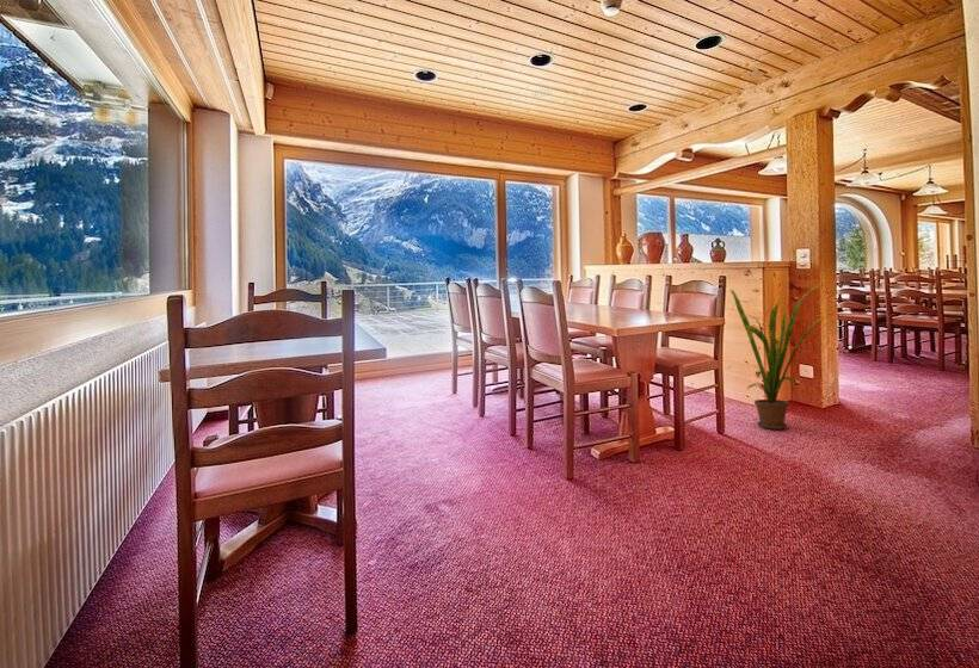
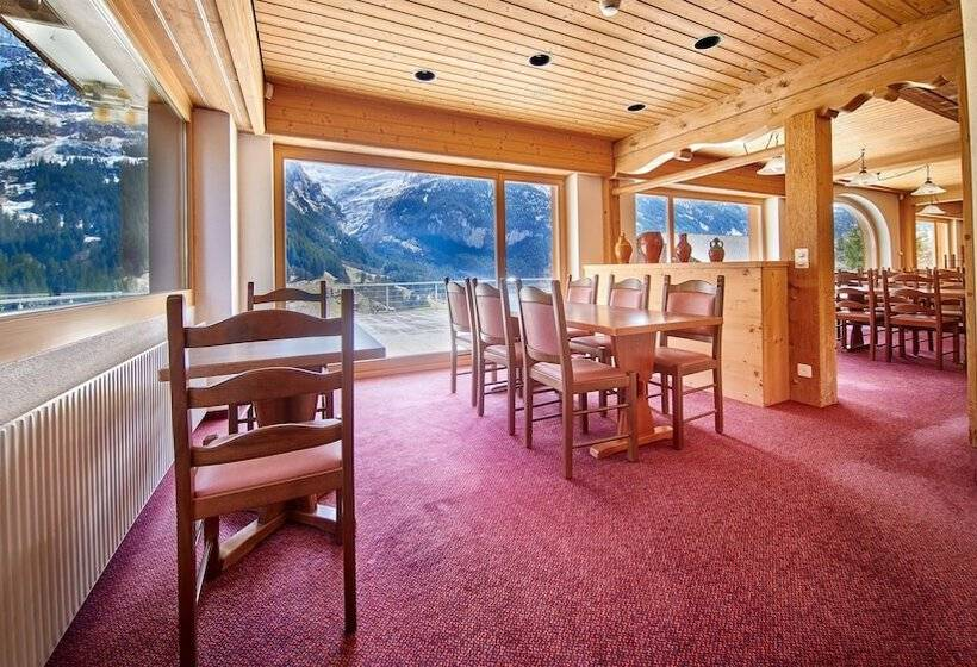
- house plant (777, 357)
